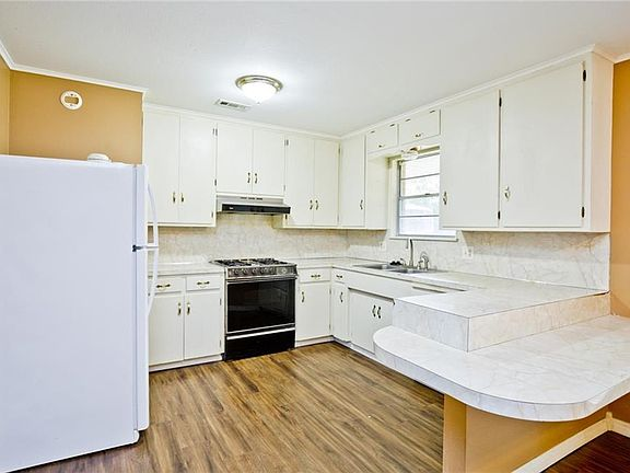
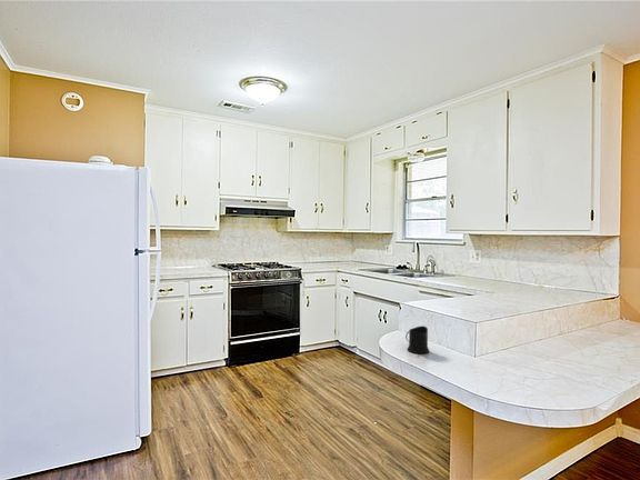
+ mug (416, 339)
